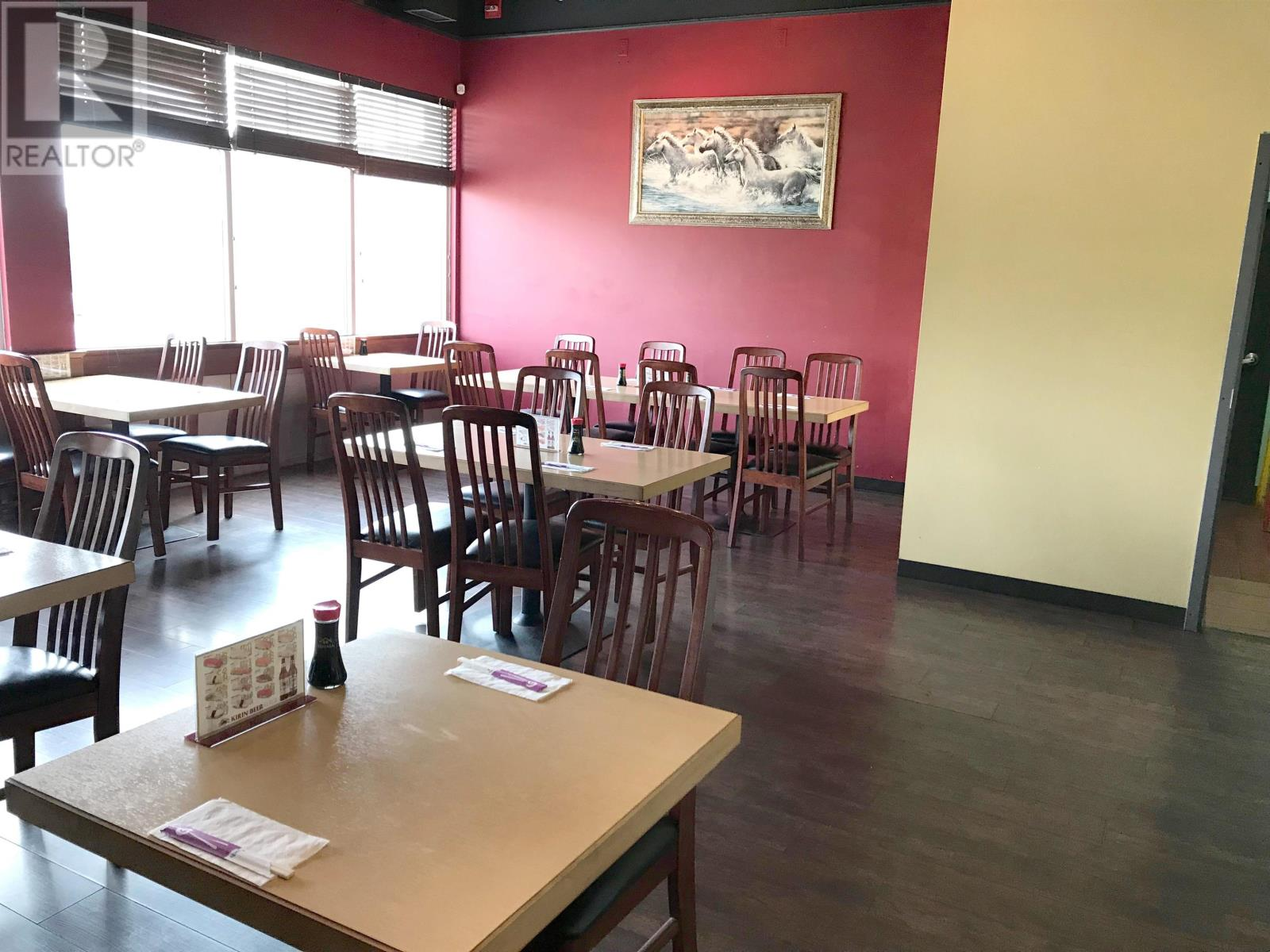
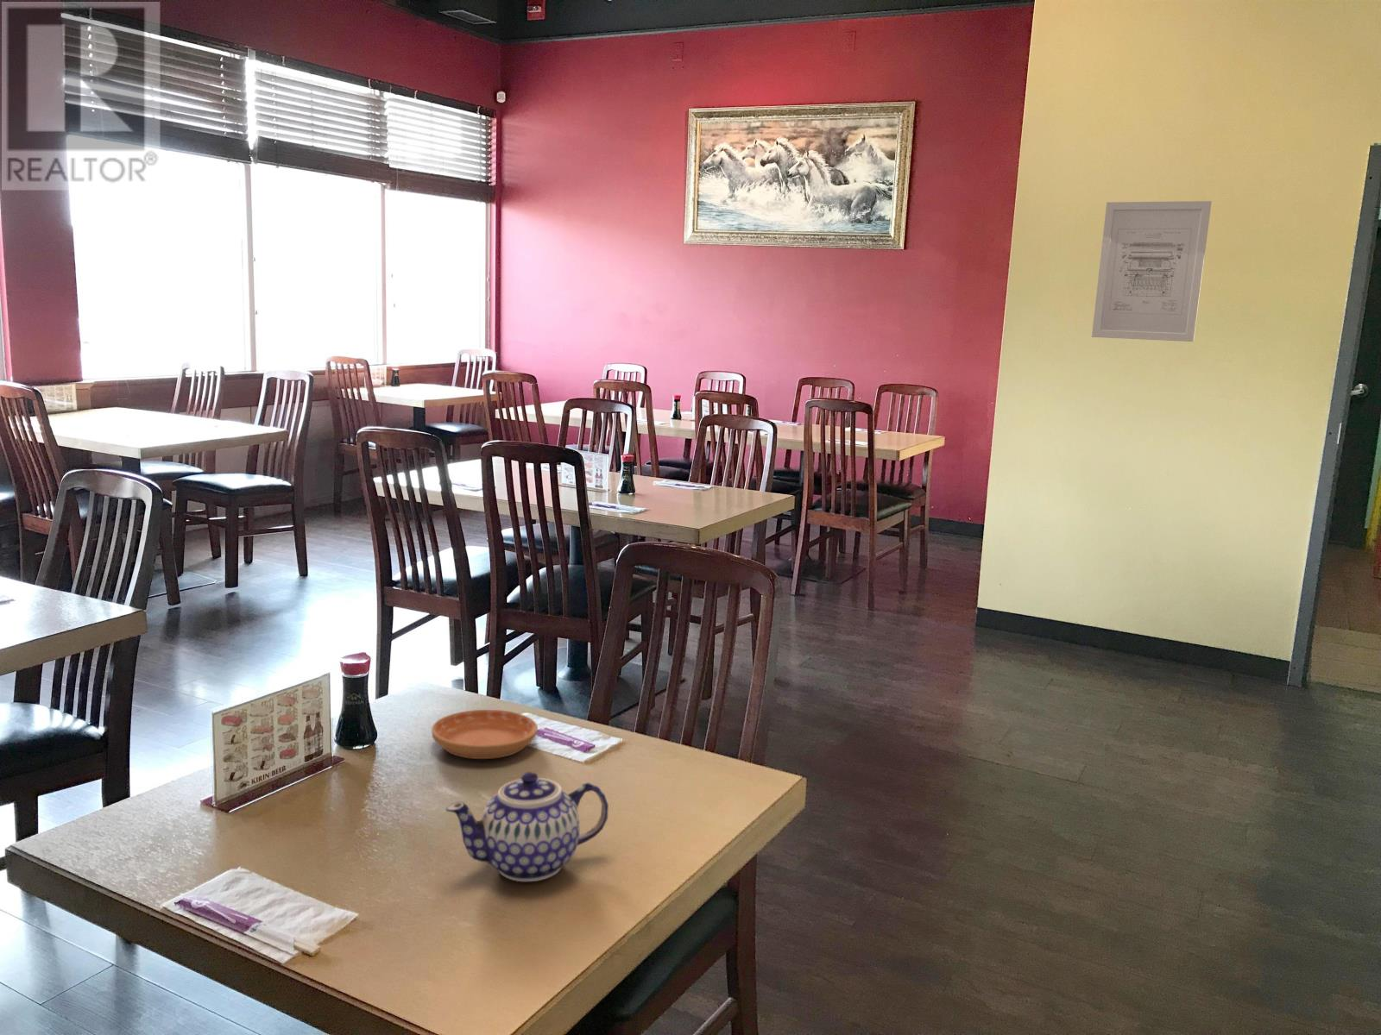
+ teapot (530, 820)
+ saucer (484, 735)
+ wall art (1149, 271)
